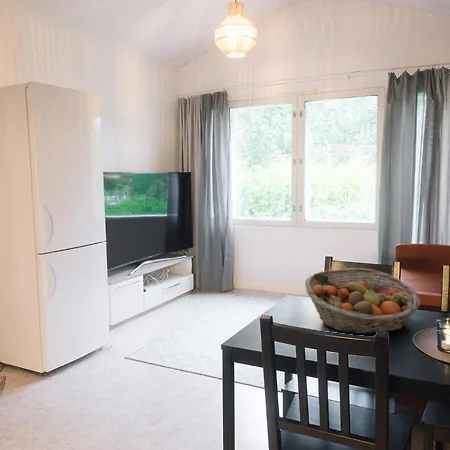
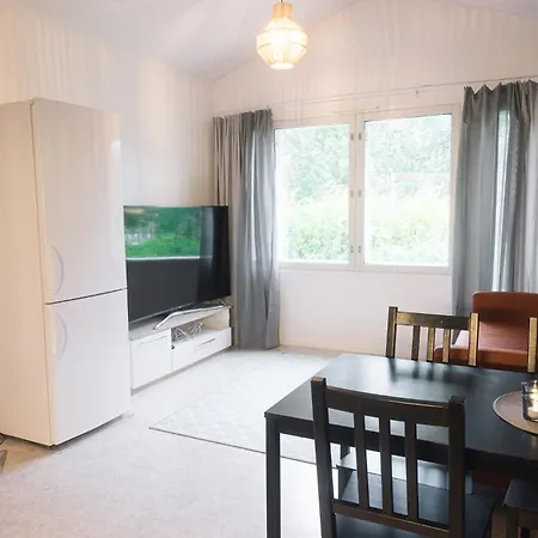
- fruit basket (360, 299)
